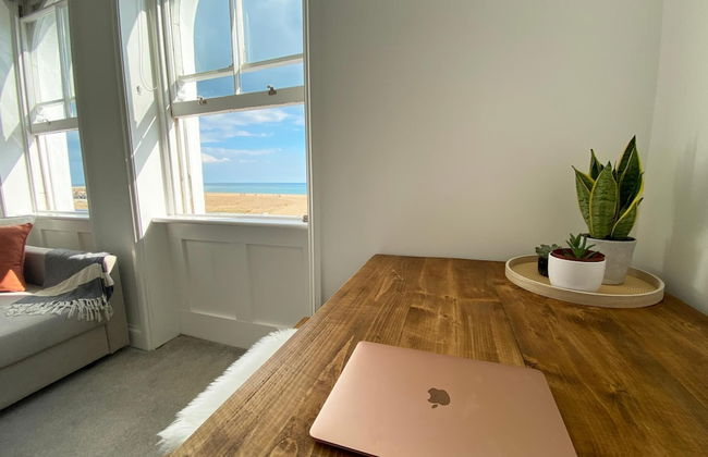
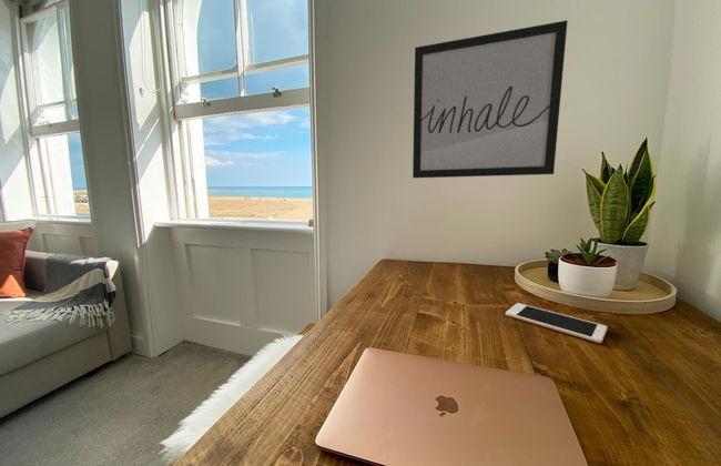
+ wall art (480, 108)
+ cell phone (552, 320)
